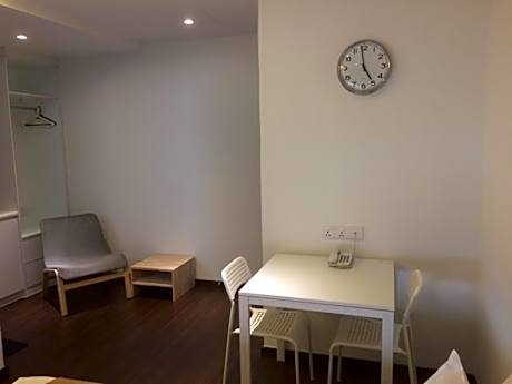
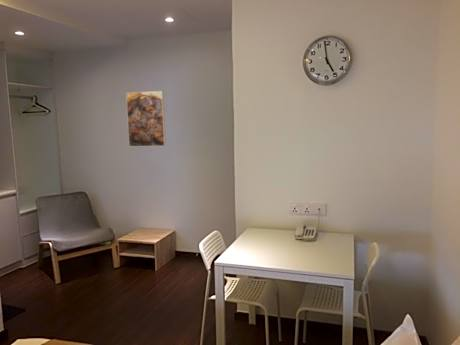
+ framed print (145, 119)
